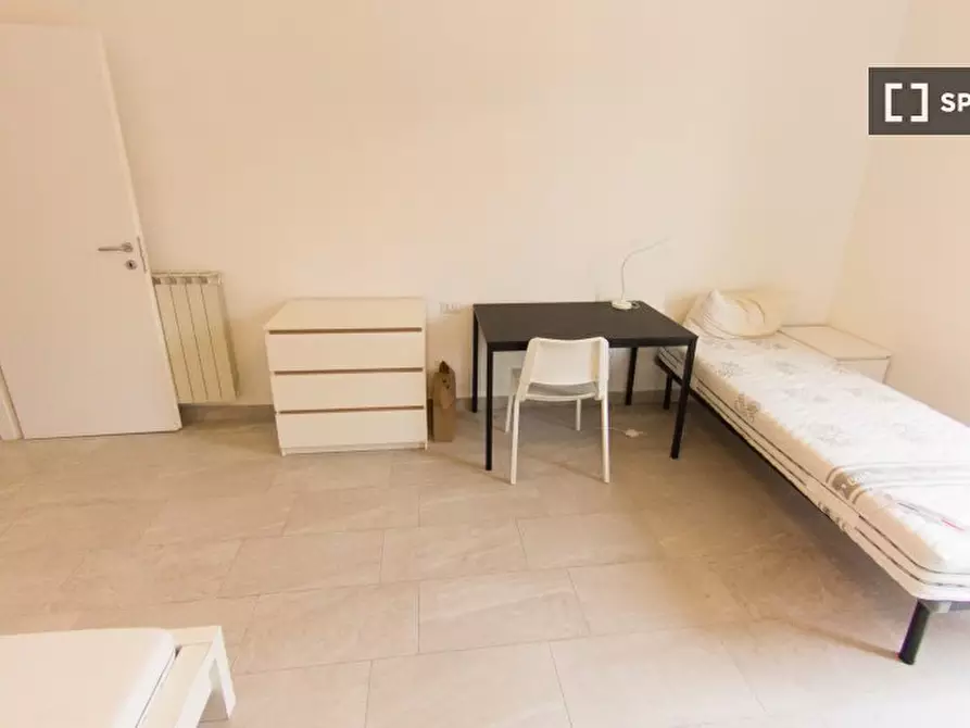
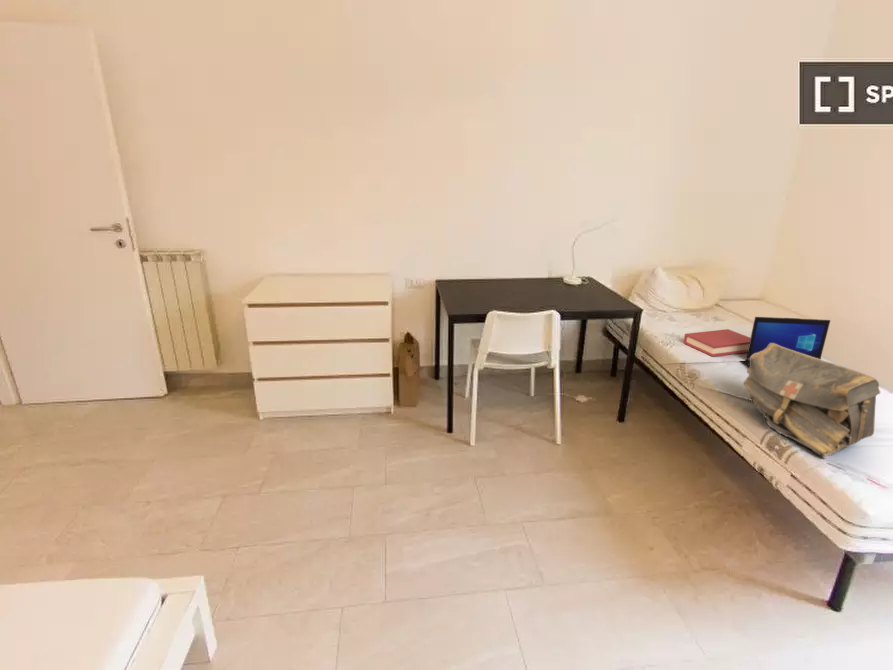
+ hardback book (720, 342)
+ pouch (805, 393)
+ laptop (798, 351)
